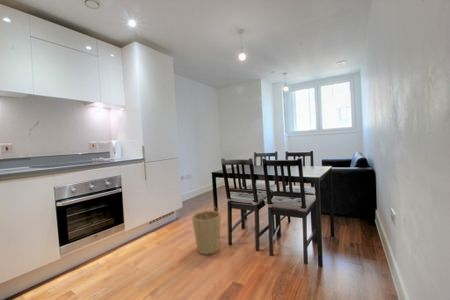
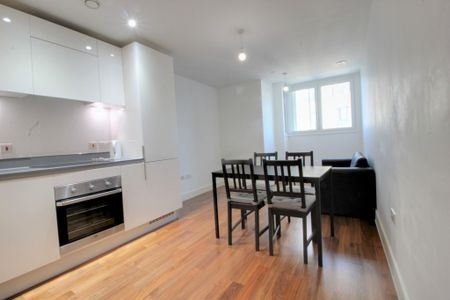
- basket (207, 228)
